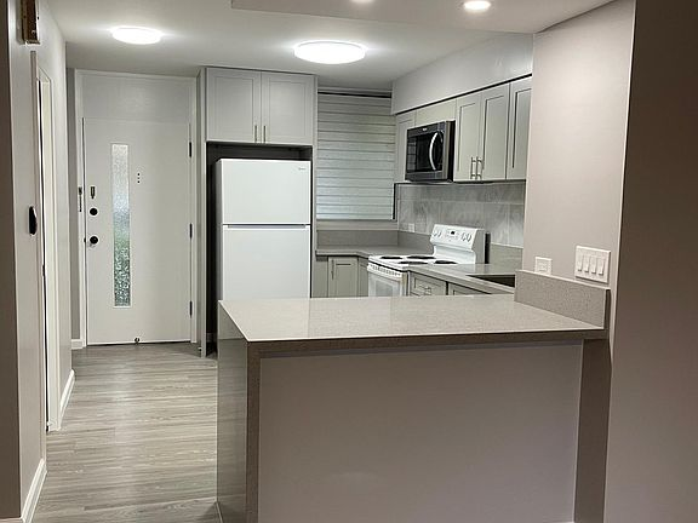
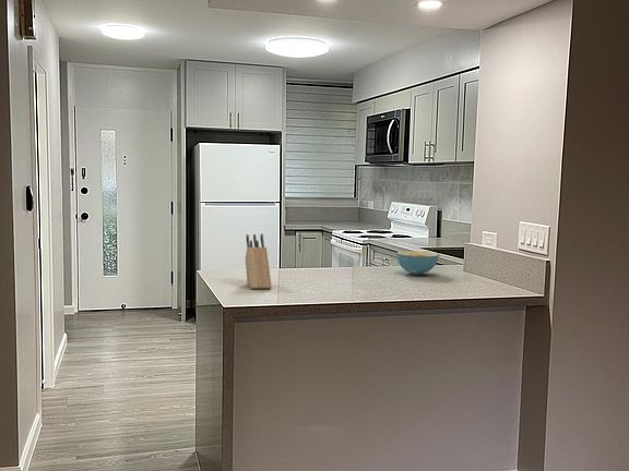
+ cereal bowl (416, 263)
+ knife block (257, 259)
